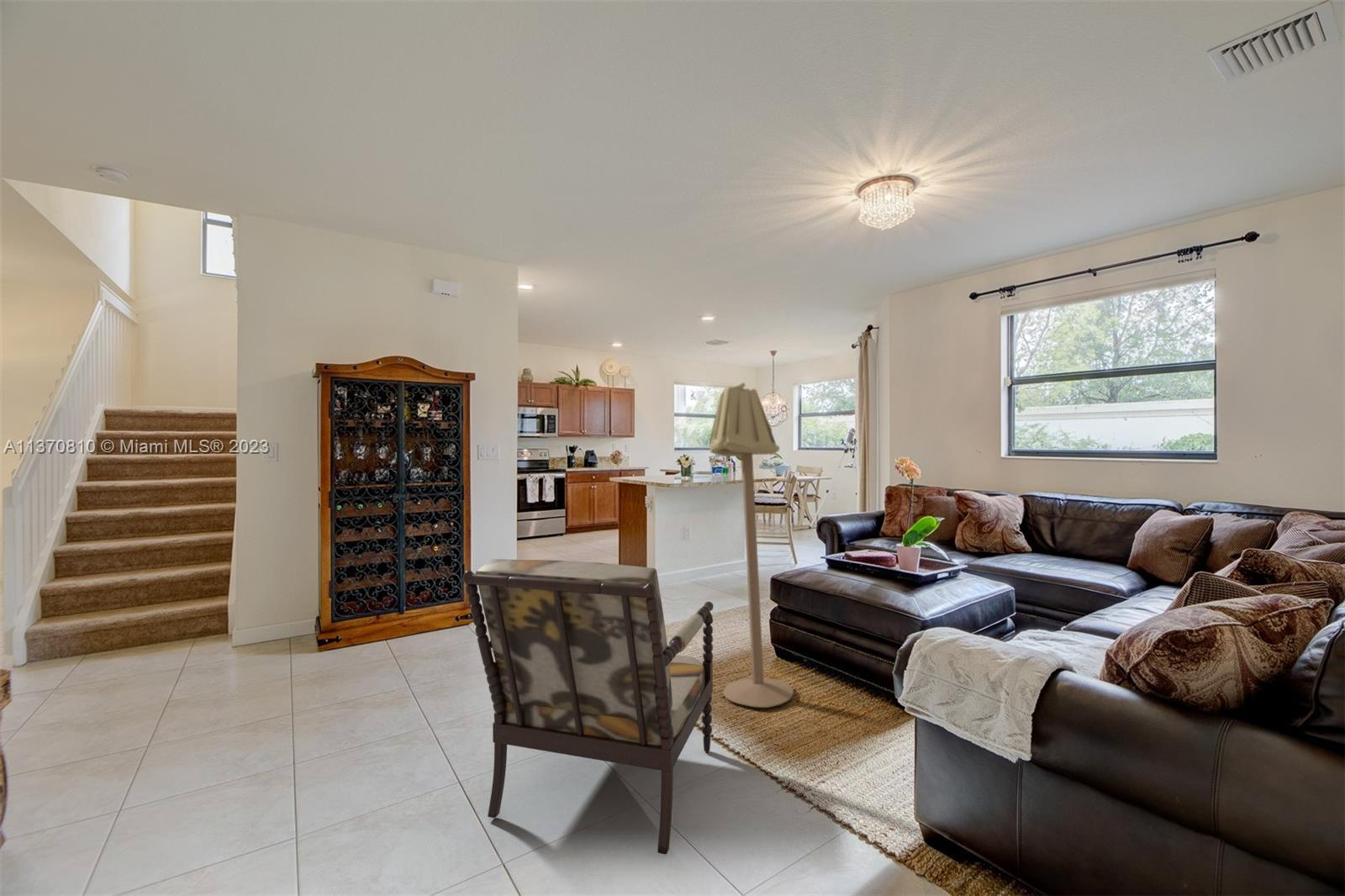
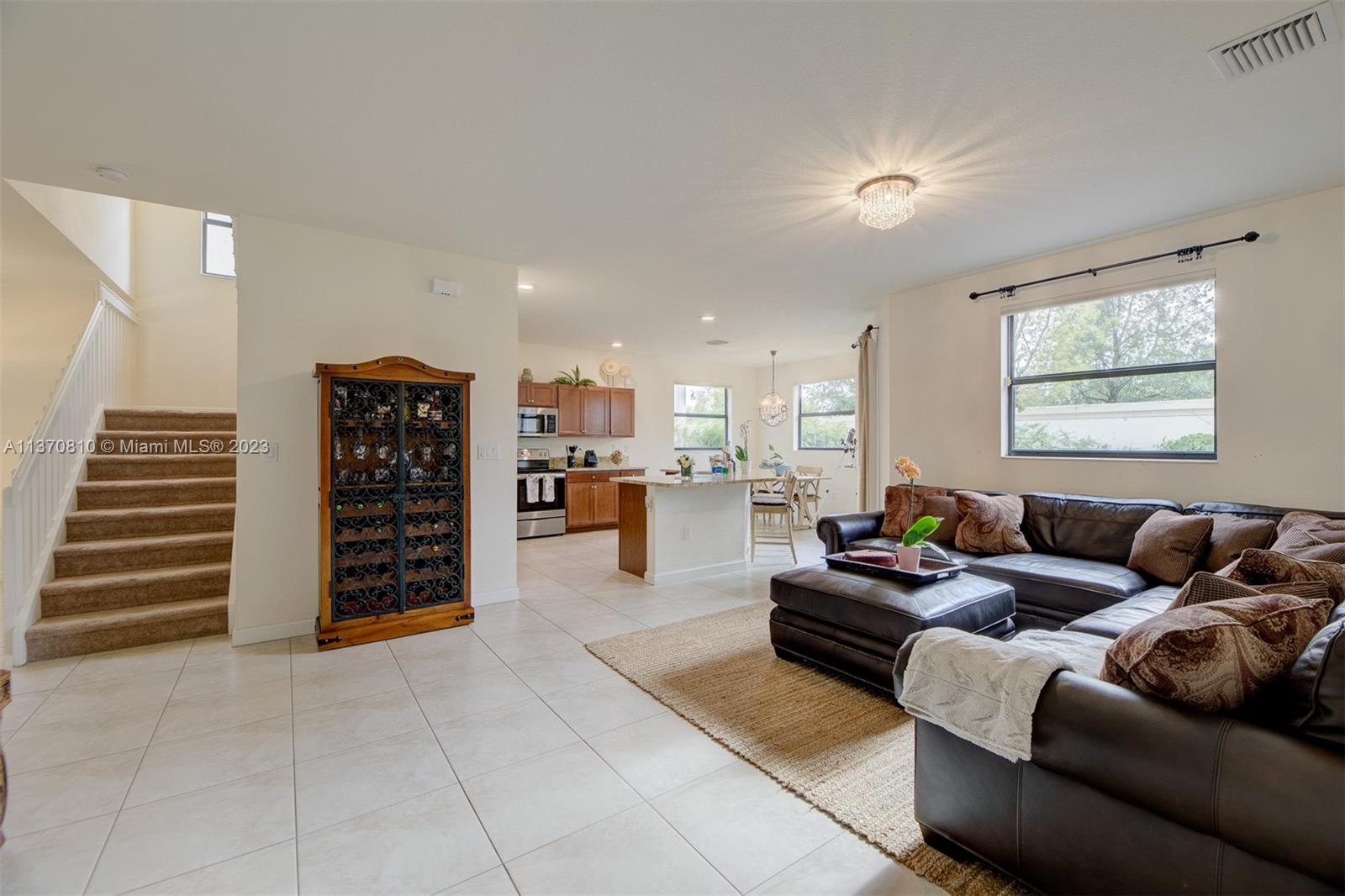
- armchair (604, 668)
- floor lamp (746, 535)
